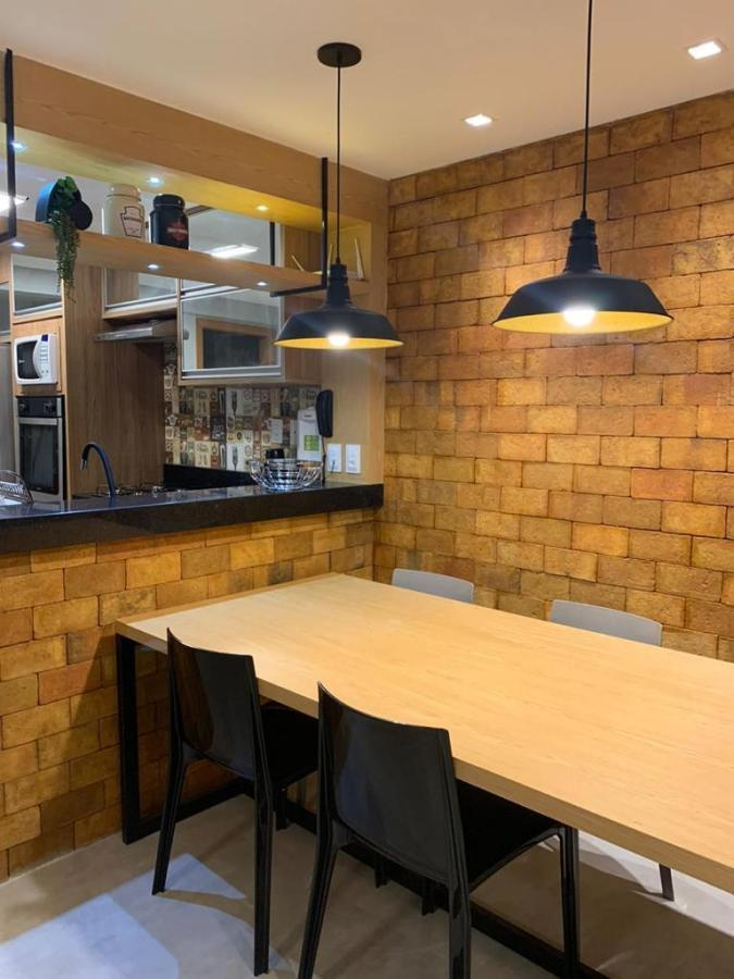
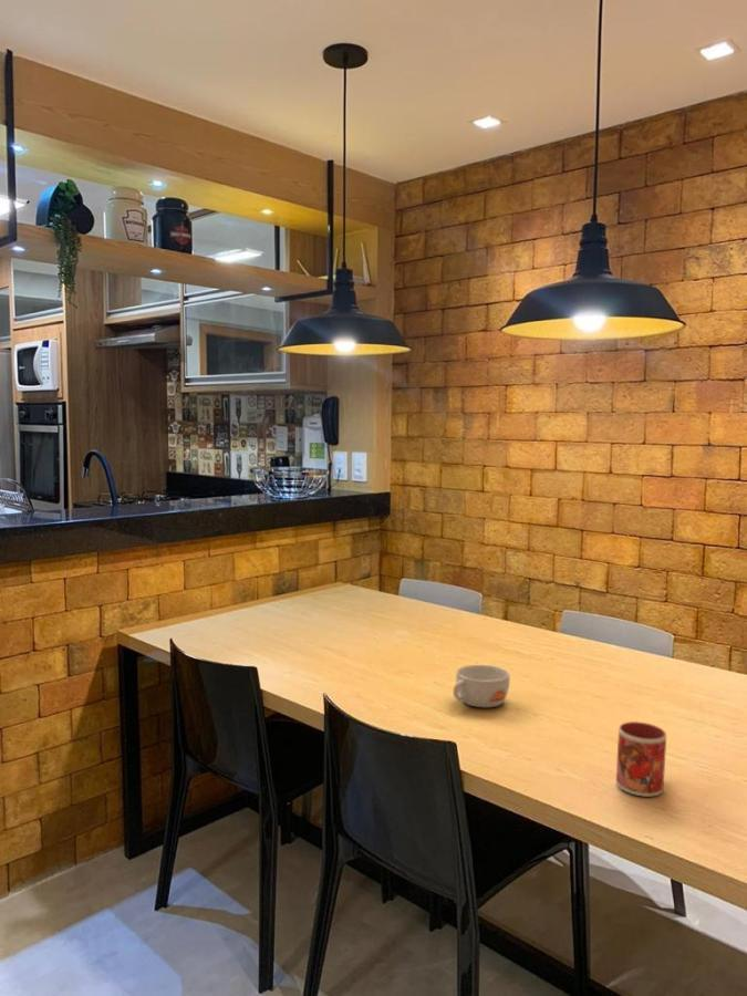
+ bowl (478, 687)
+ mug (646, 755)
